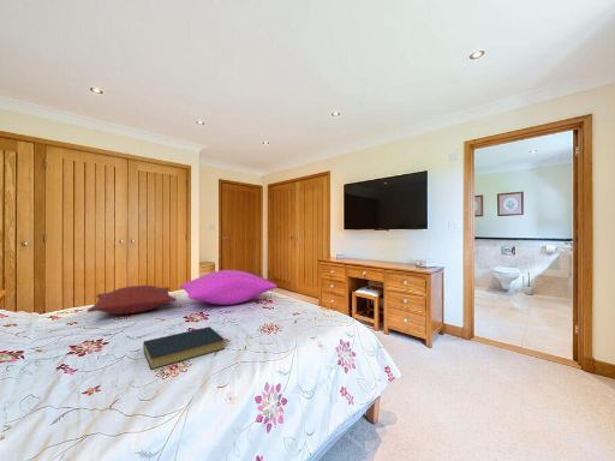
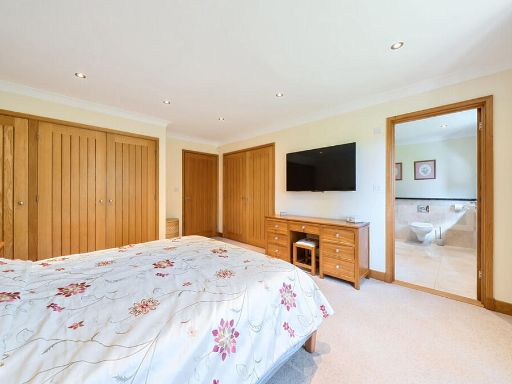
- cushion (228, 286)
- hardback book (184, 345)
- pillow (135, 298)
